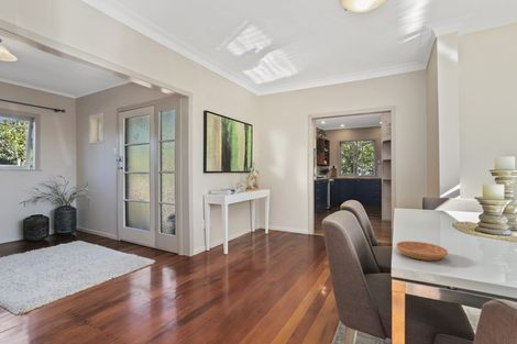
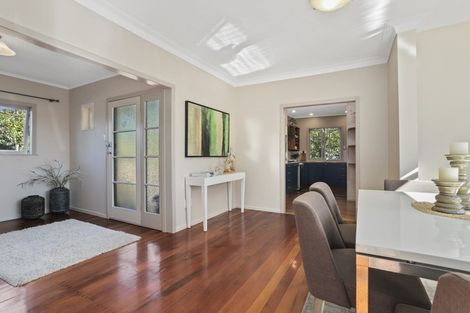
- saucer (420, 251)
